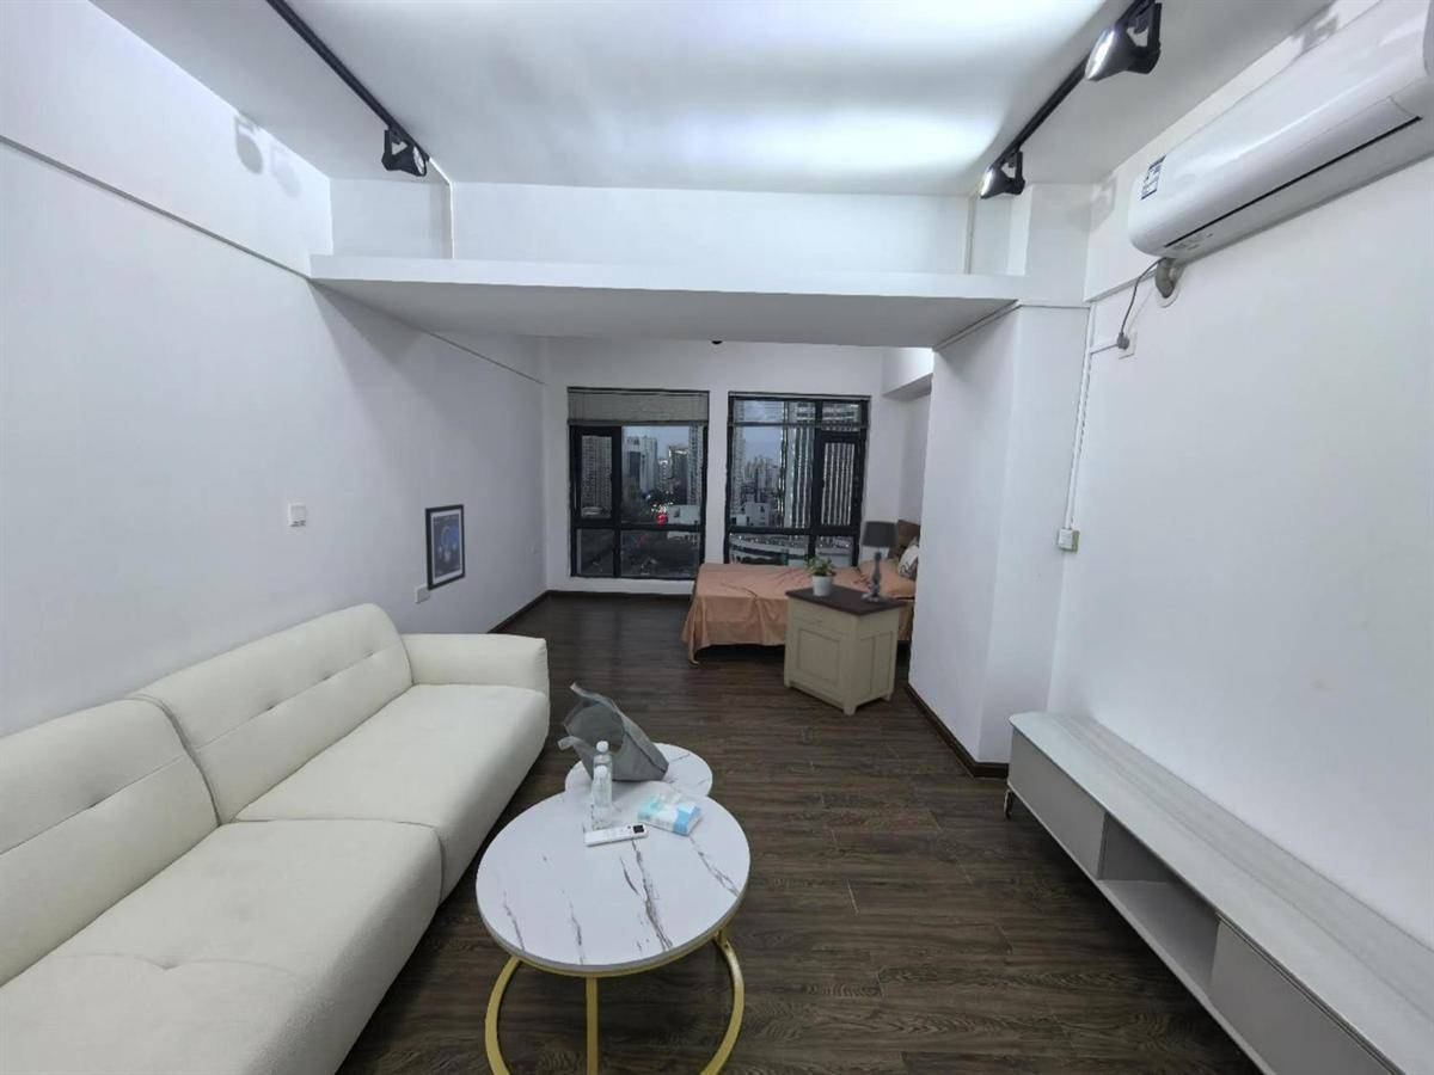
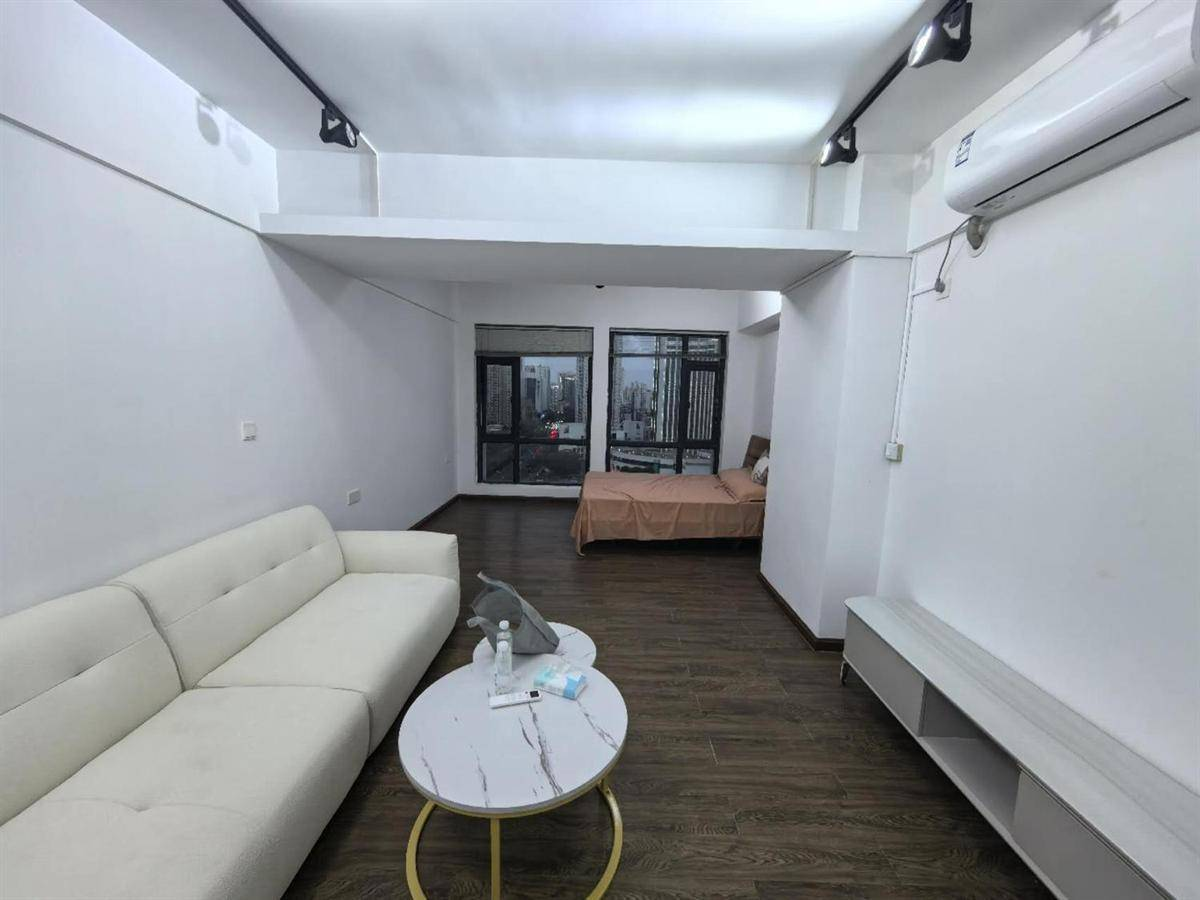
- wall art (446, 545)
- table lamp (877, 561)
- potted plant (819, 575)
- nightstand (841, 644)
